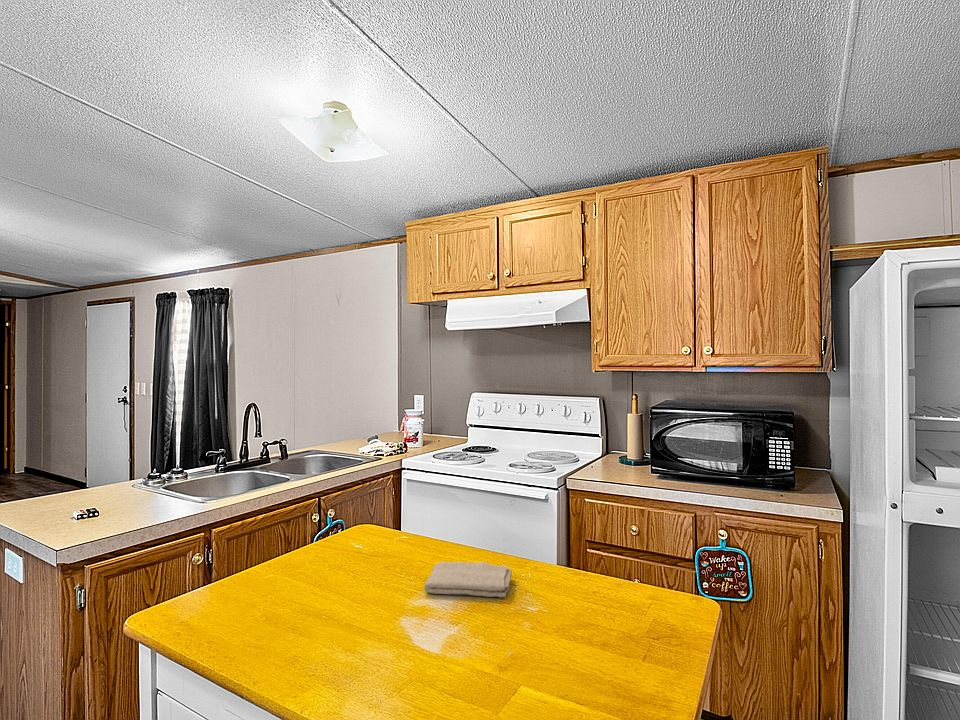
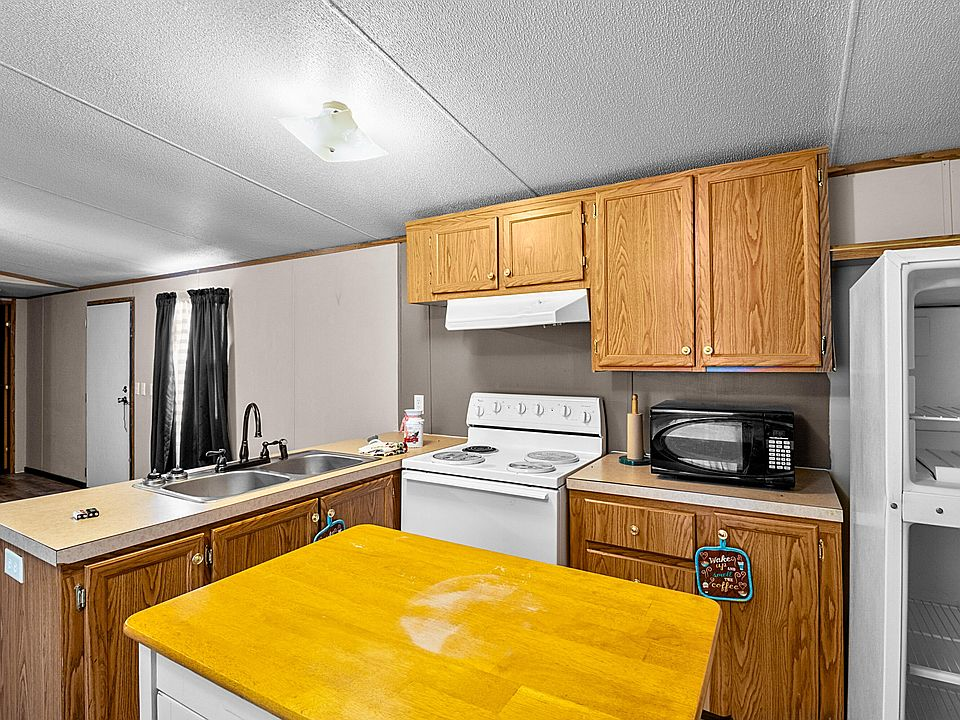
- washcloth (469, 578)
